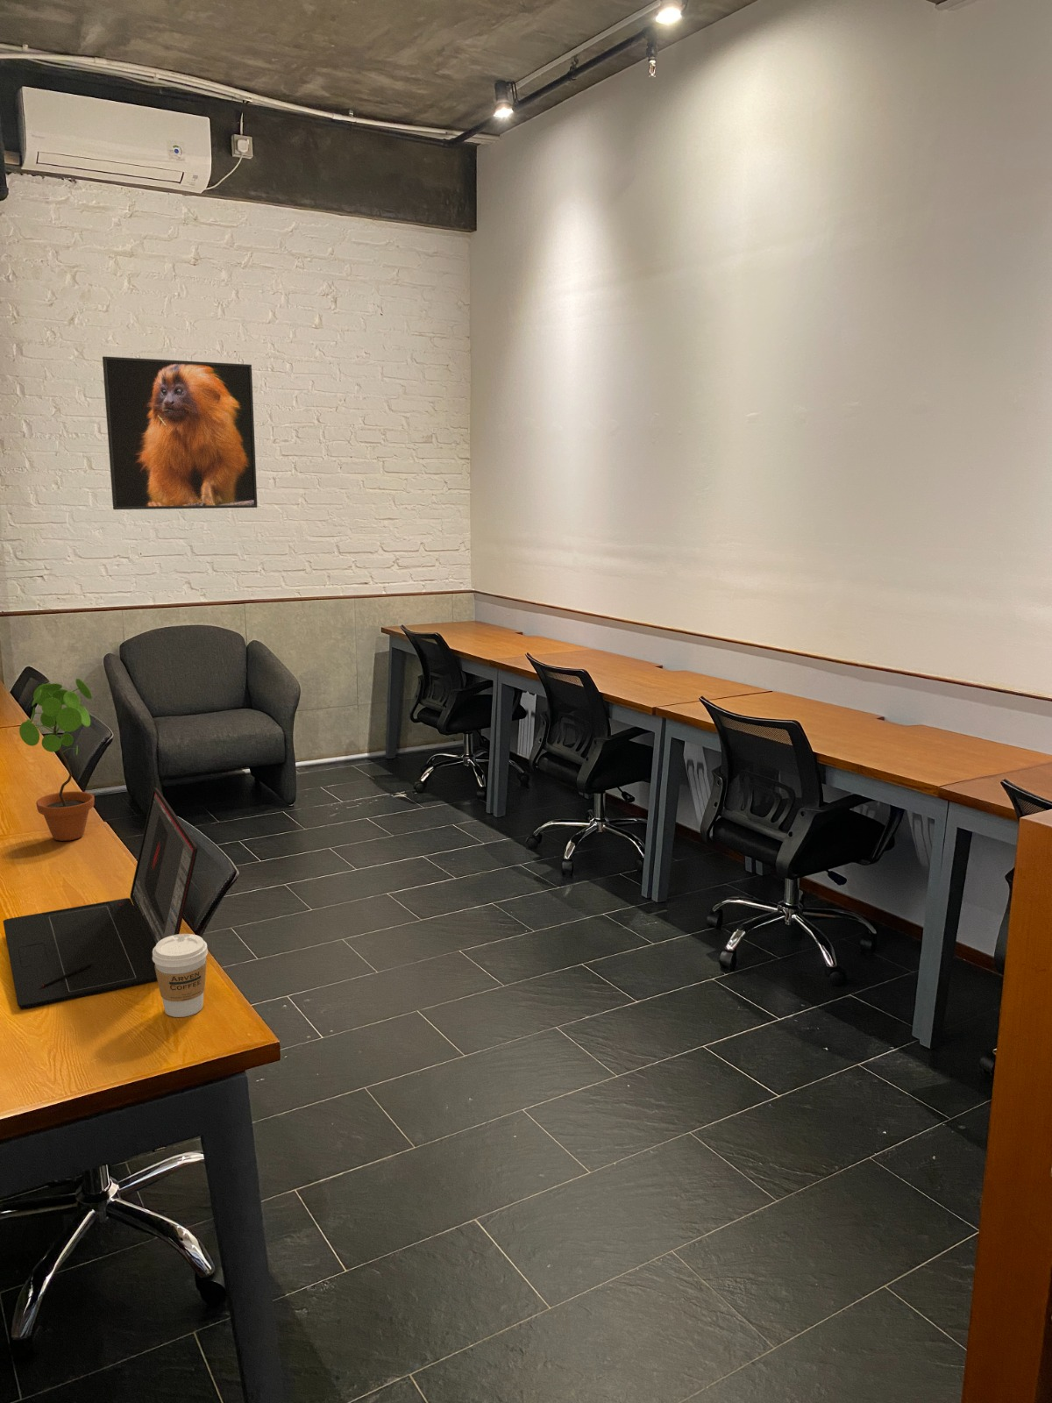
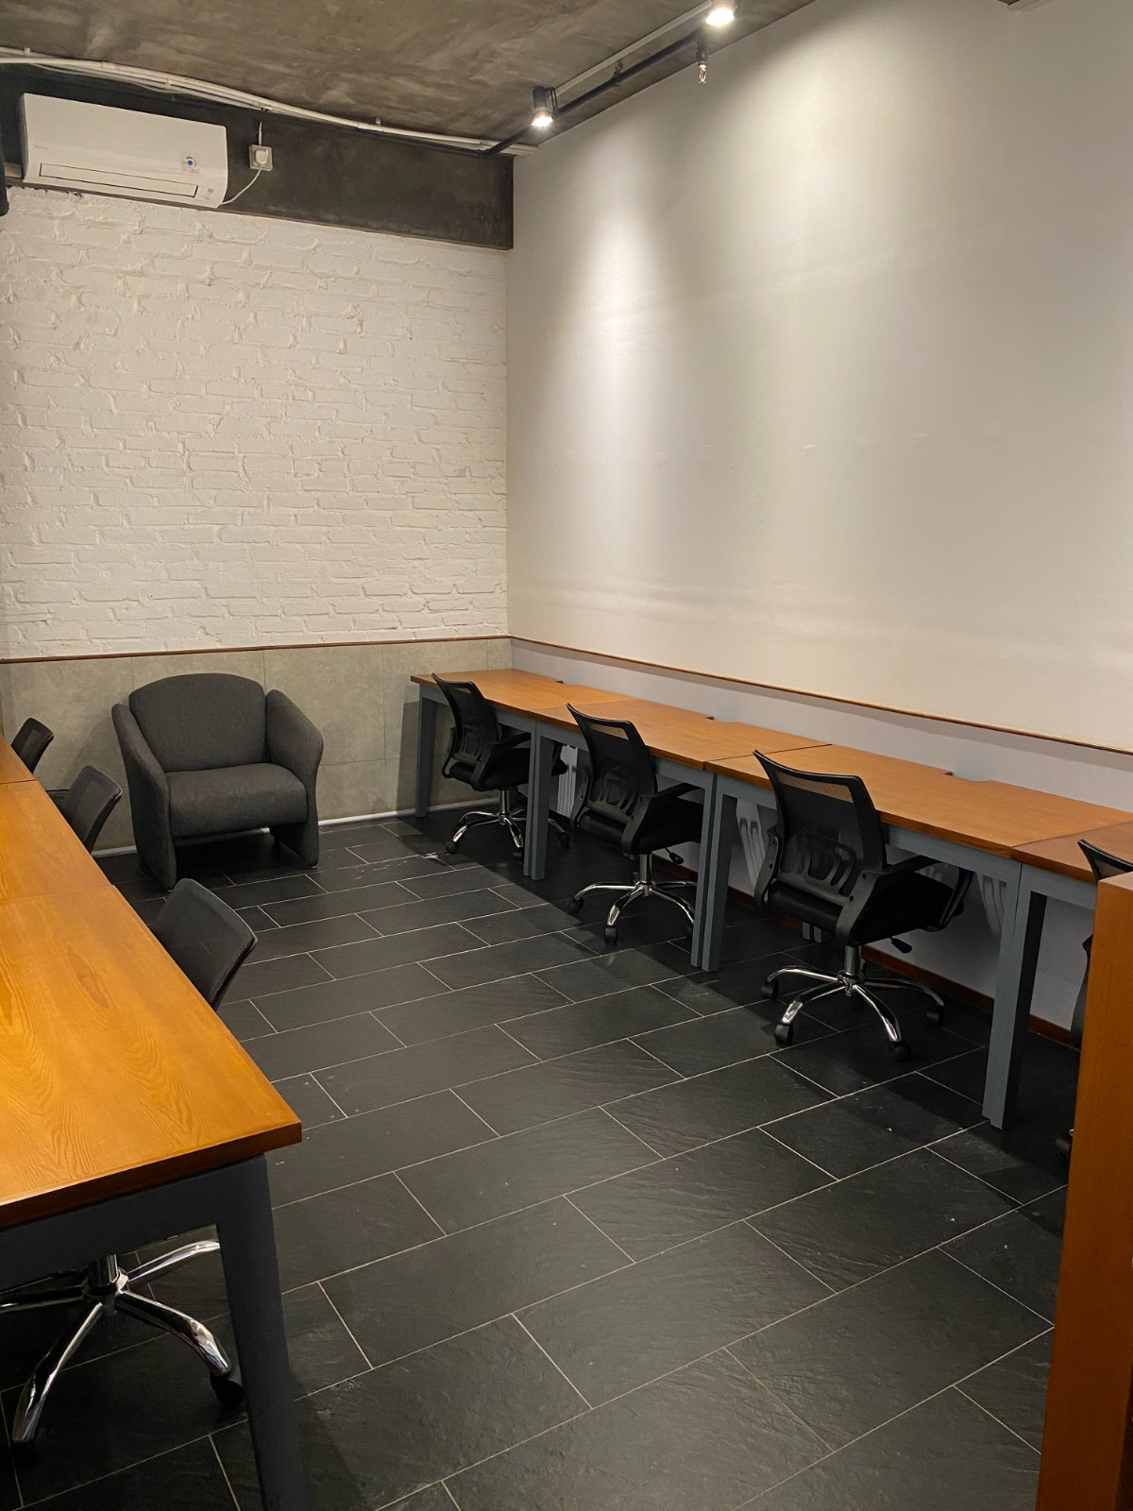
- coffee cup (181, 975)
- potted plant (64, 760)
- laptop (95, 904)
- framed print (183, 435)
